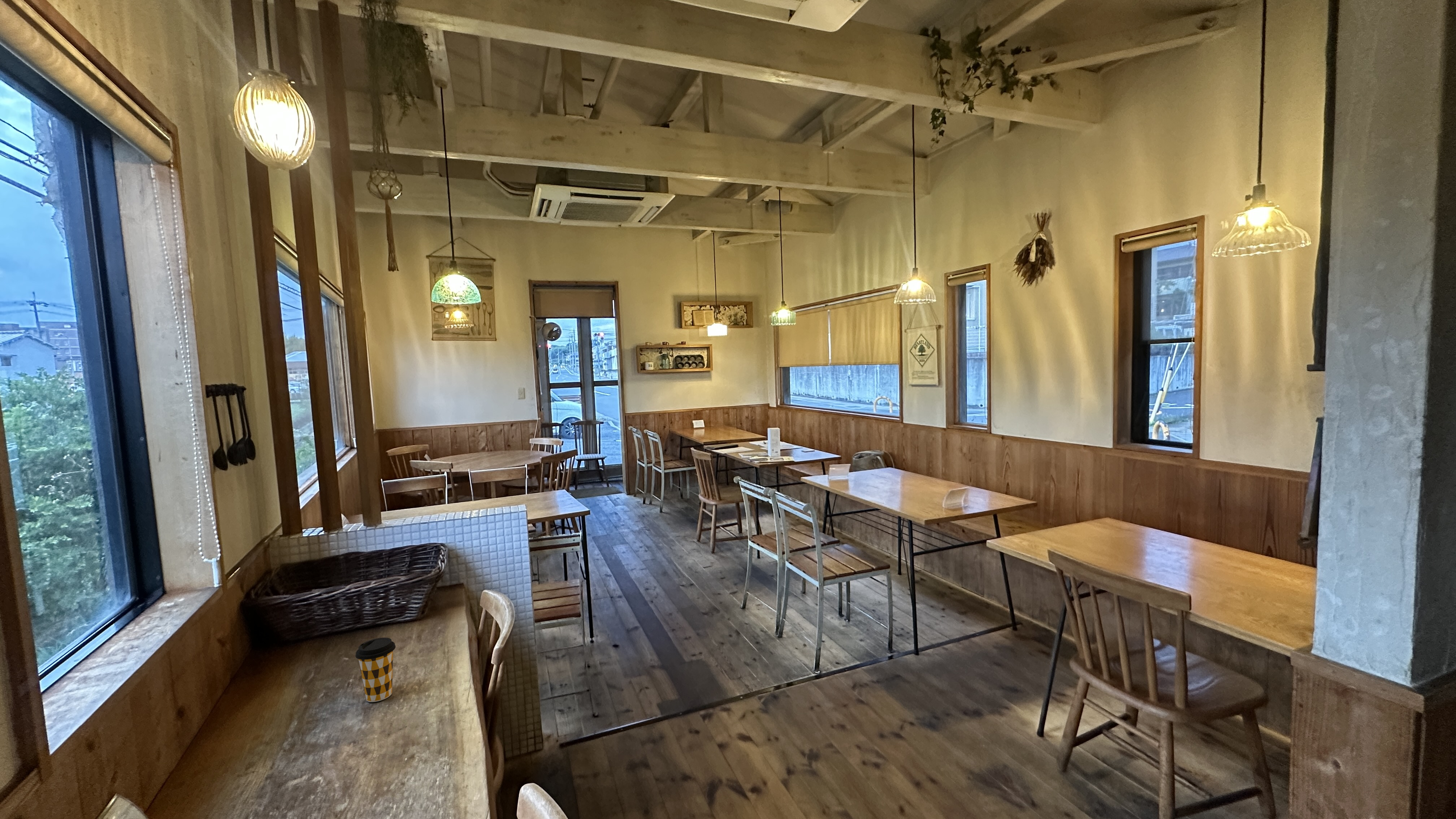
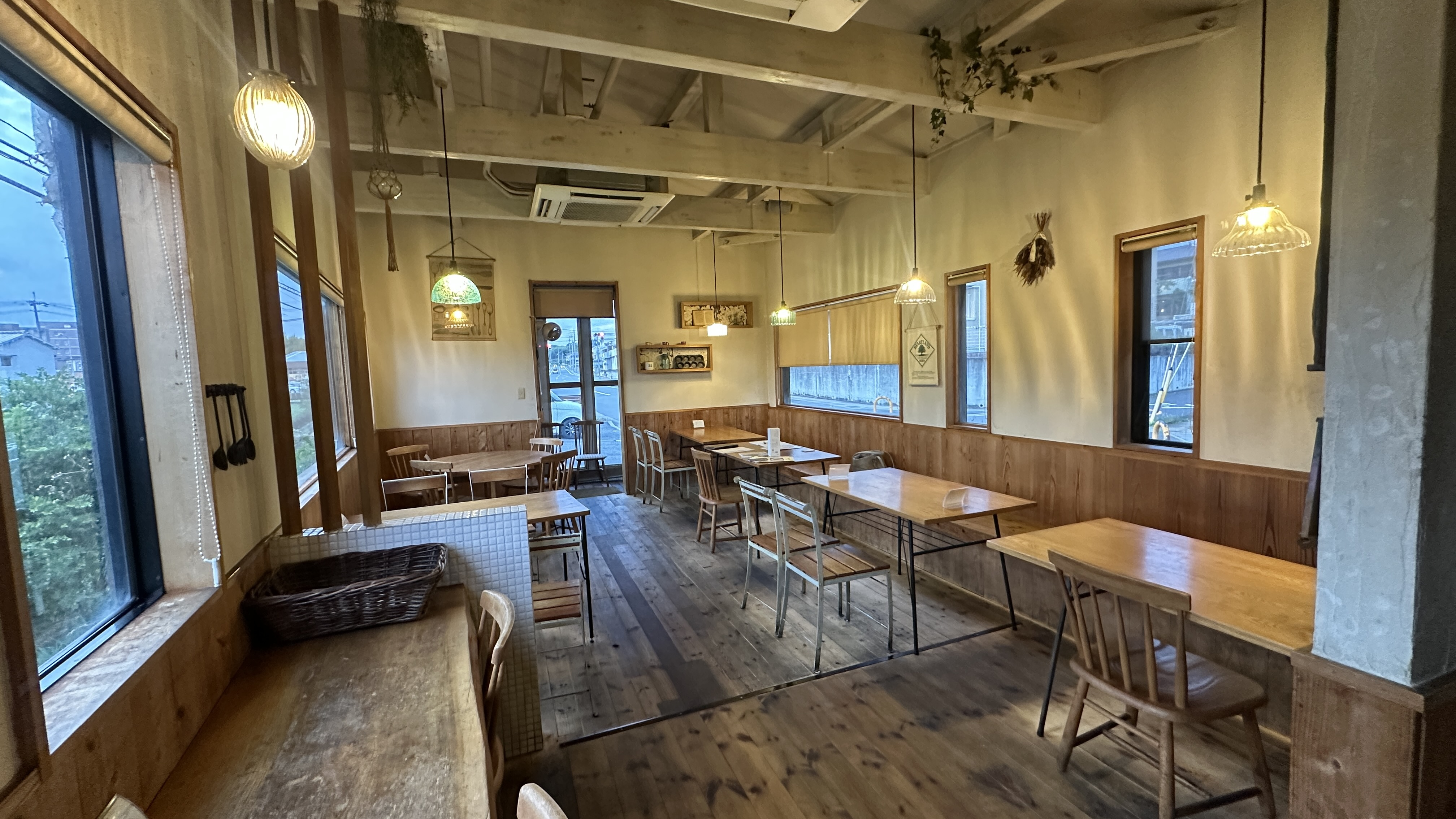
- coffee cup (377, 670)
